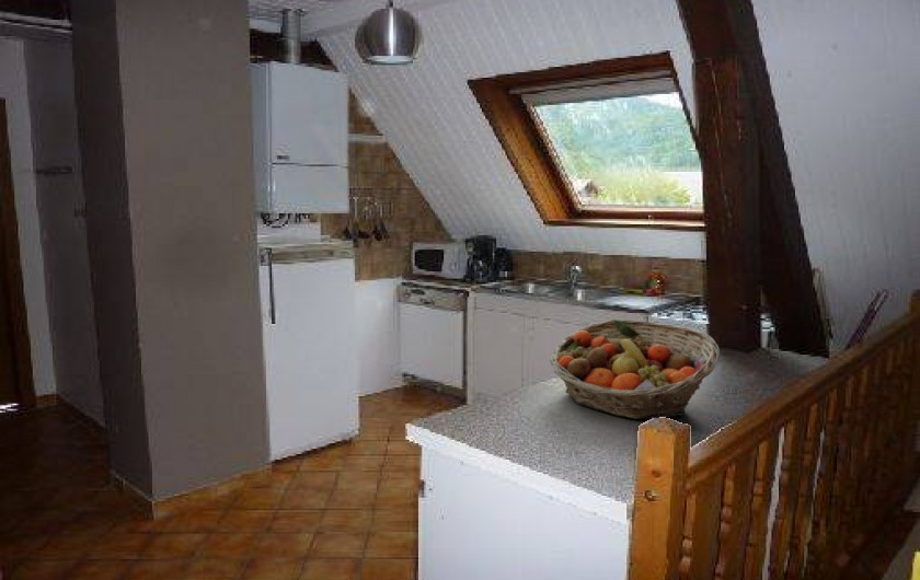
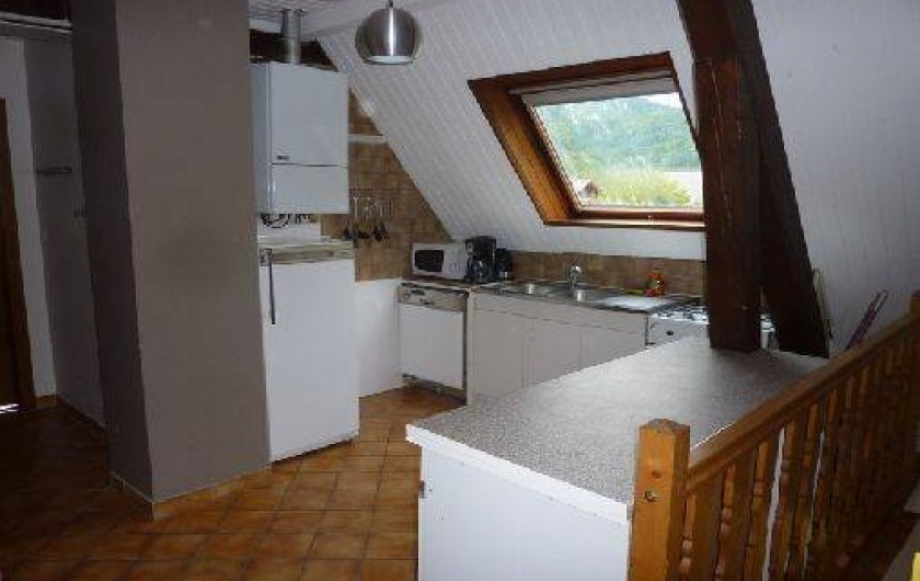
- fruit basket (630, 366)
